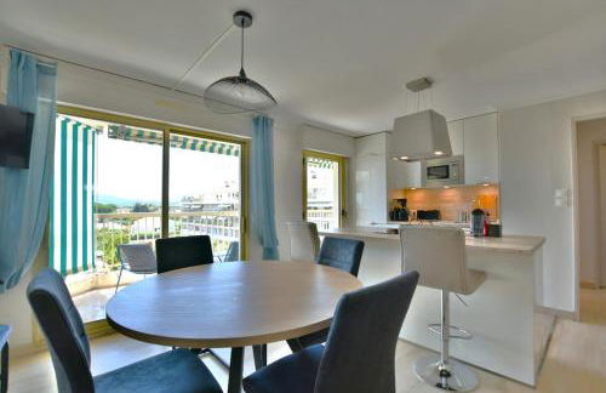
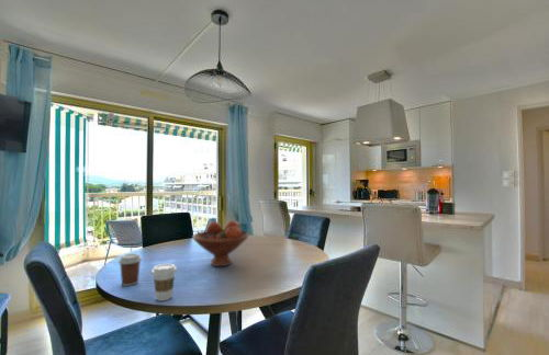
+ coffee cup (130, 268)
+ fruit bowl (221, 243)
+ coffee cup (164, 282)
